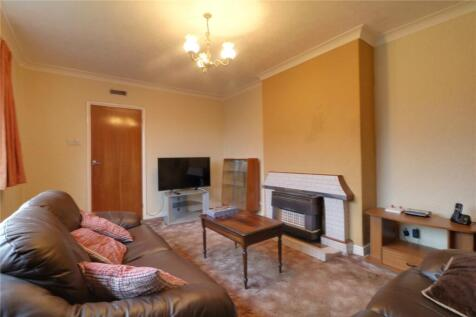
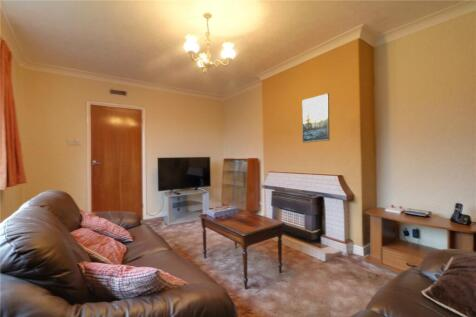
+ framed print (315, 119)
